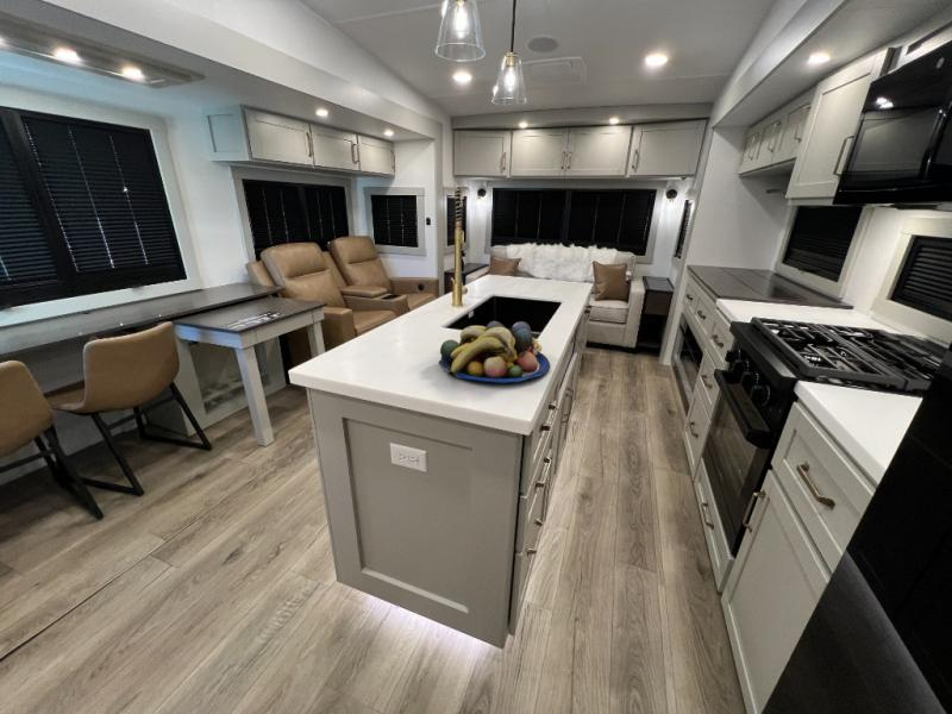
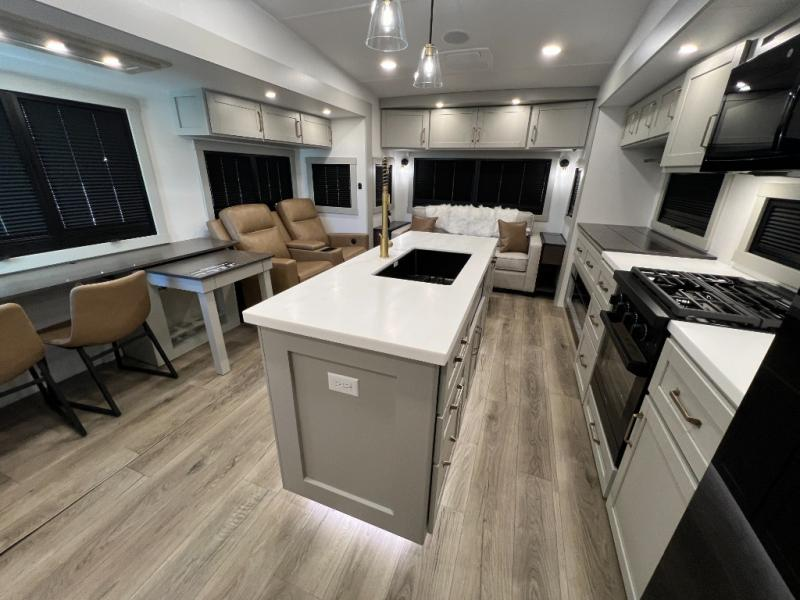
- fruit bowl (496, 343)
